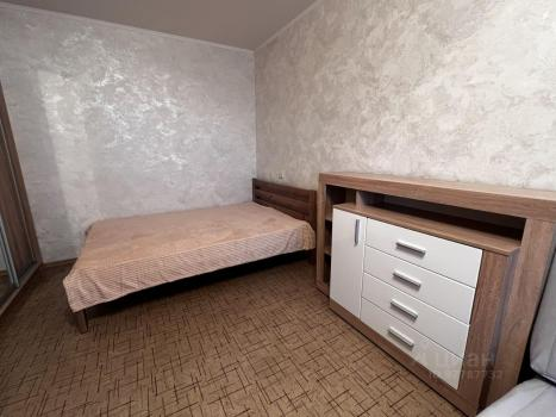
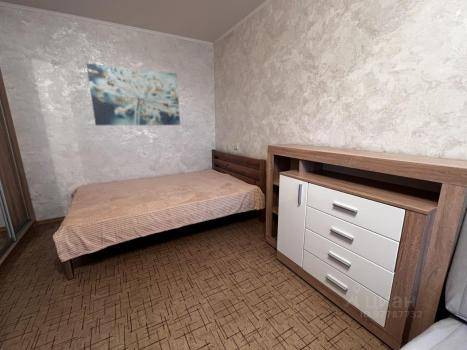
+ wall art (138, 98)
